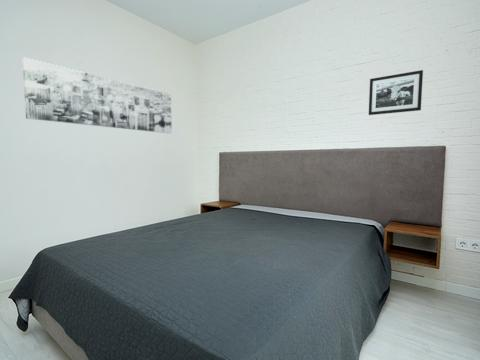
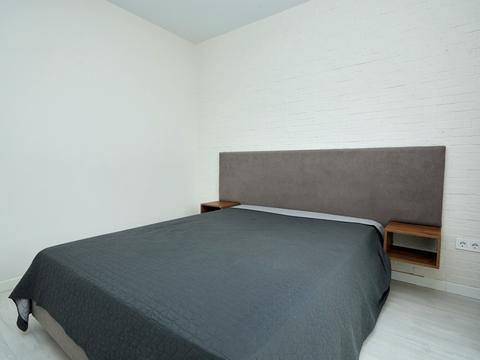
- wall art (113, 103)
- picture frame (394, 93)
